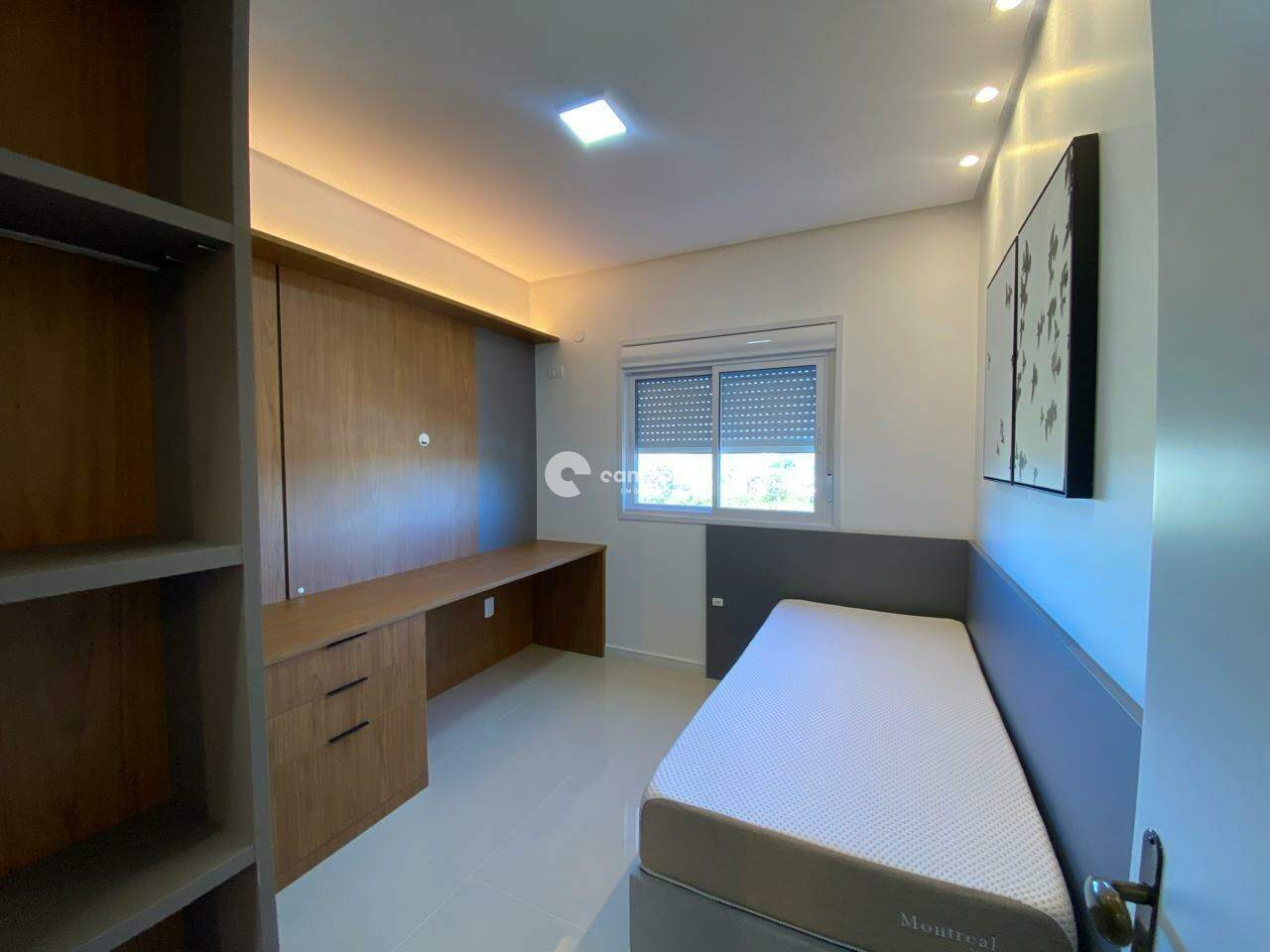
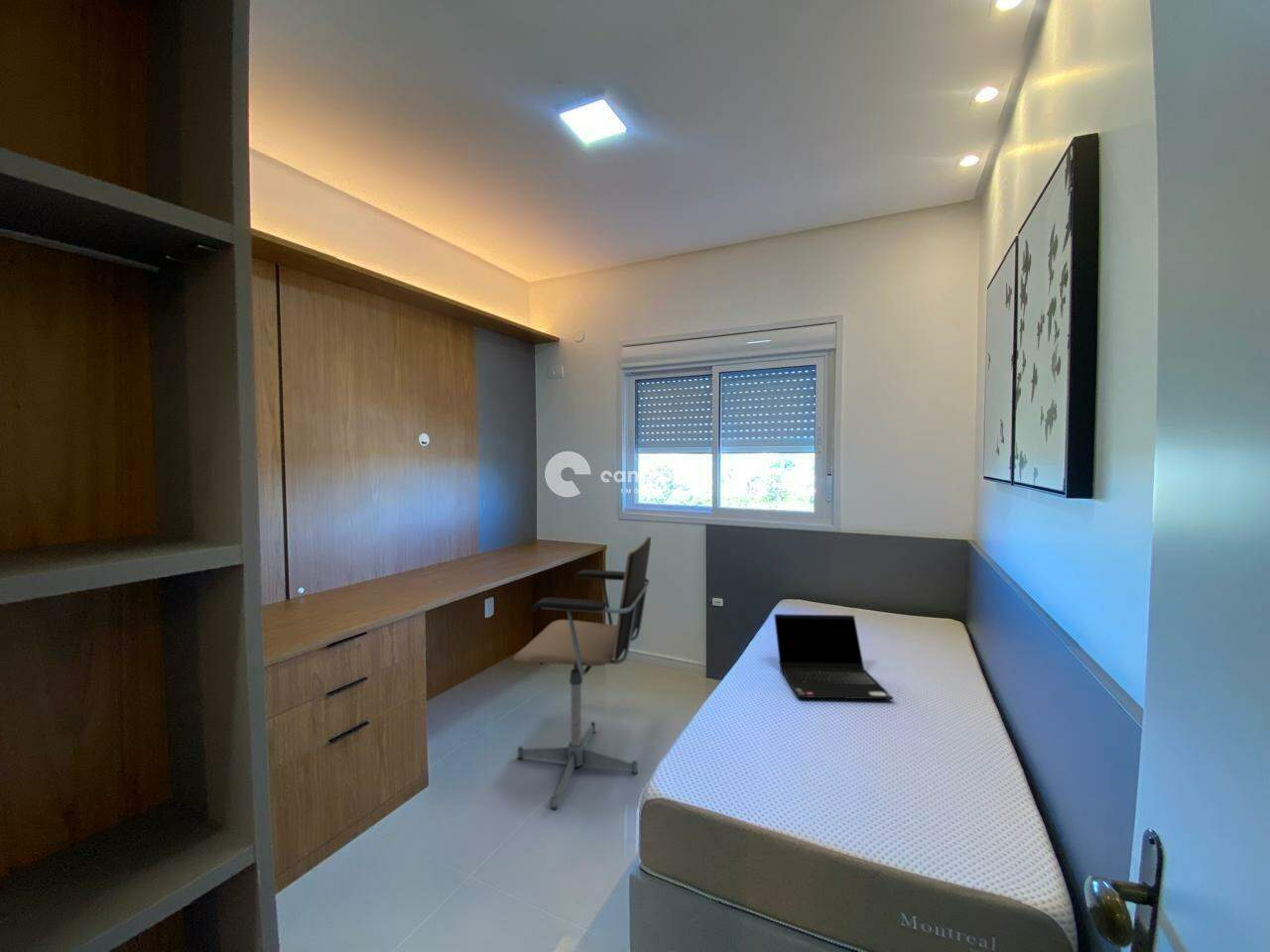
+ laptop computer (827, 654)
+ office chair (587, 654)
